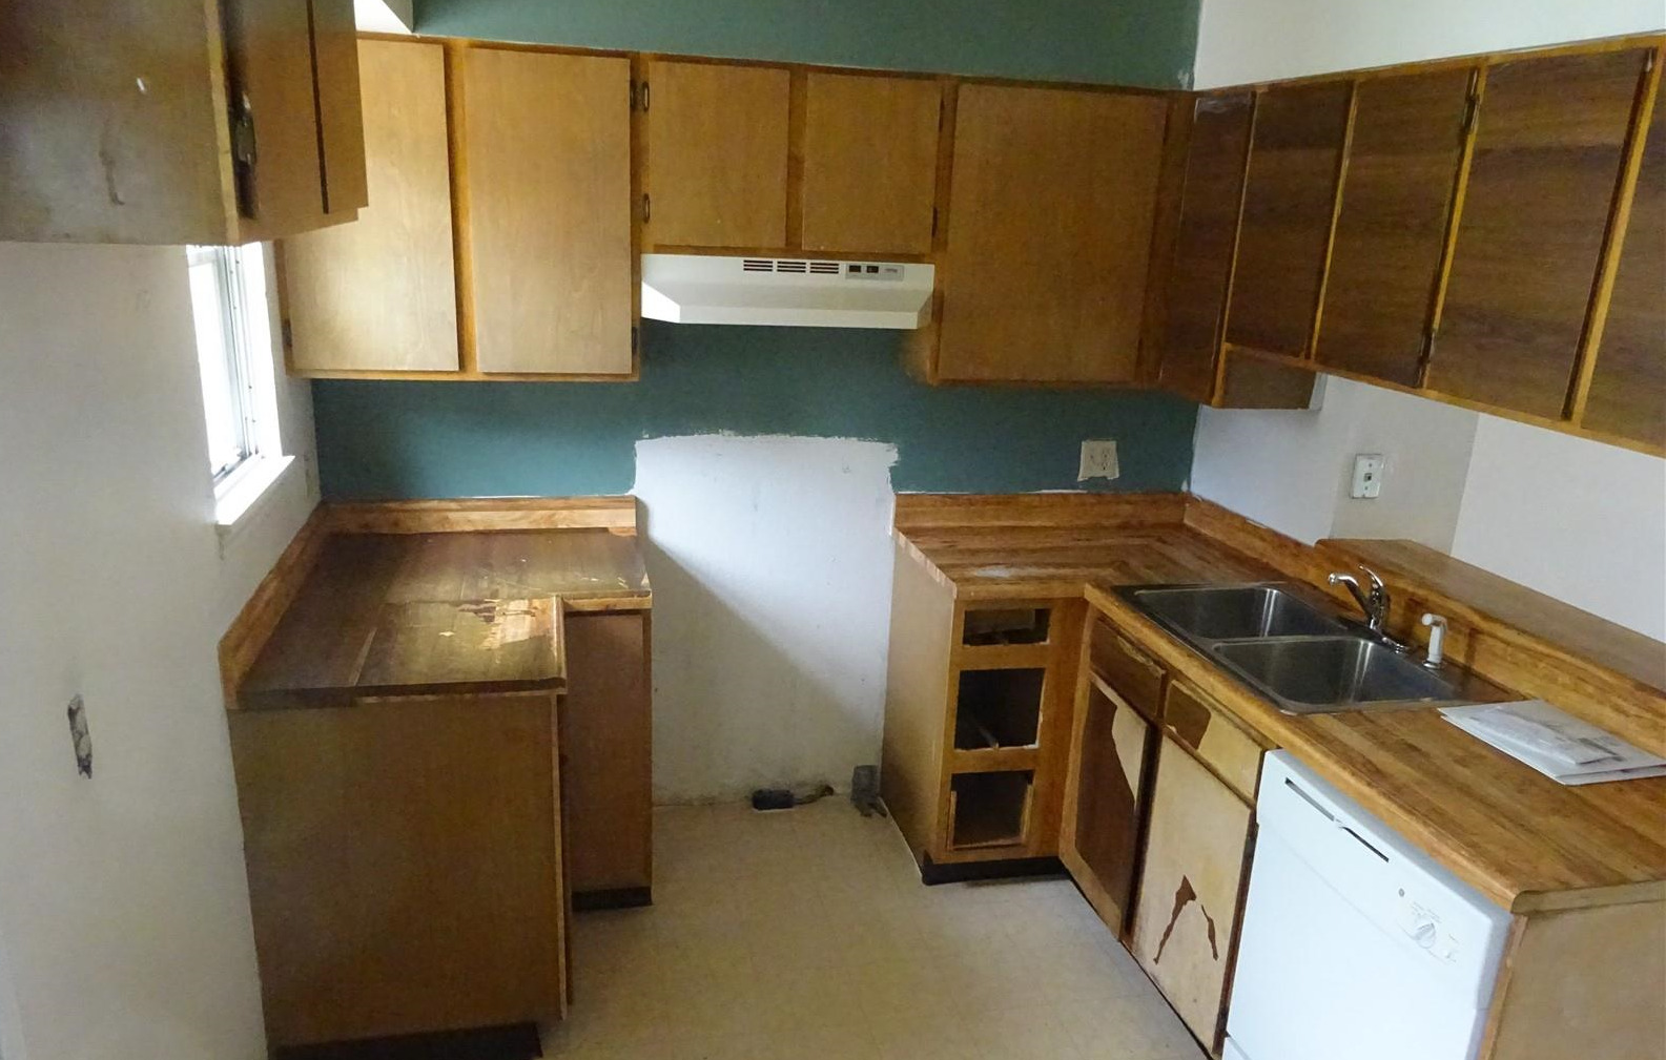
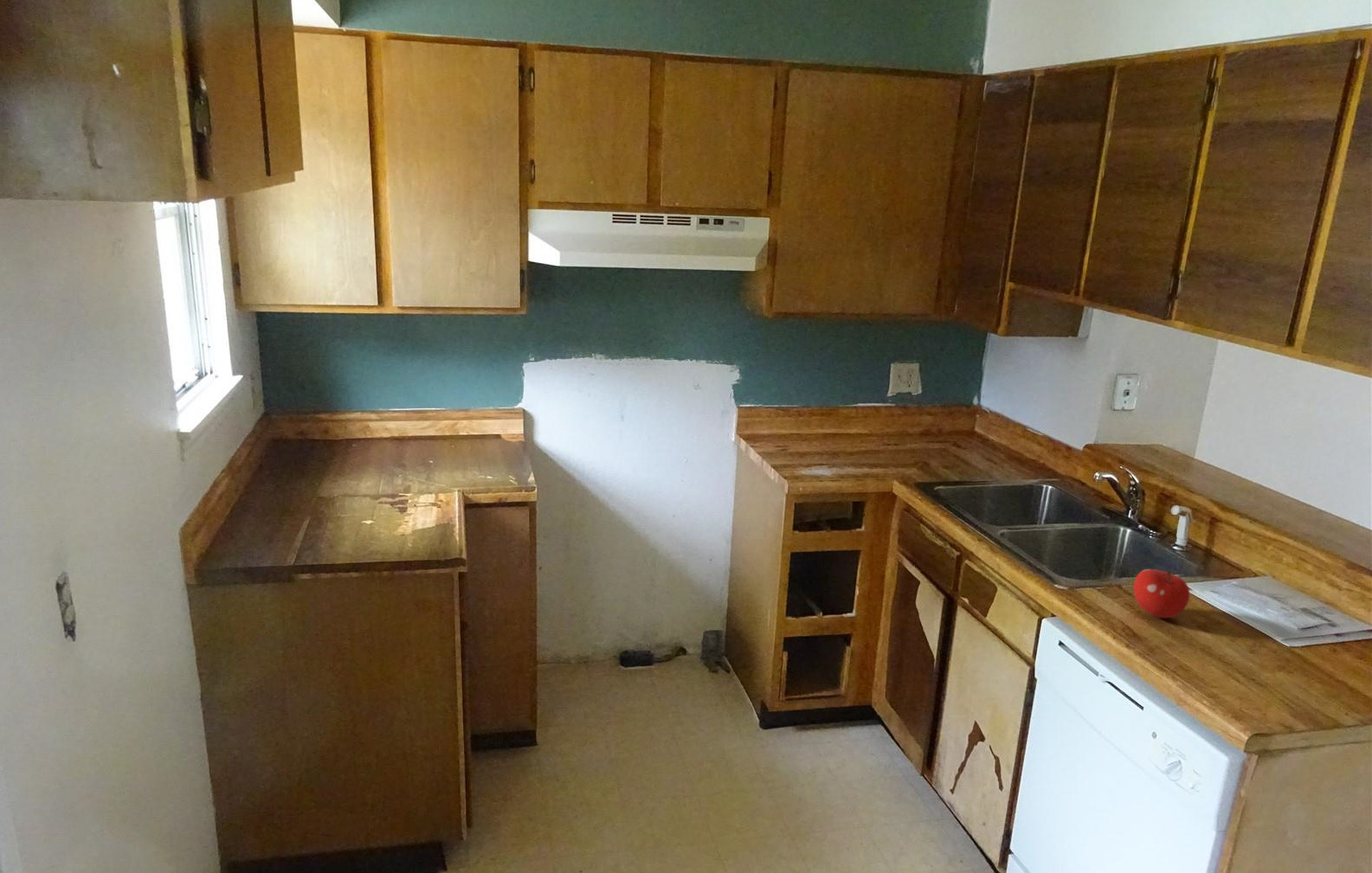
+ fruit (1160, 590)
